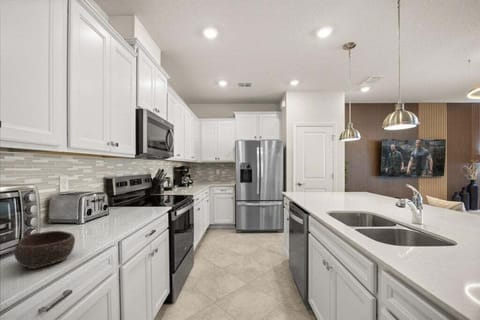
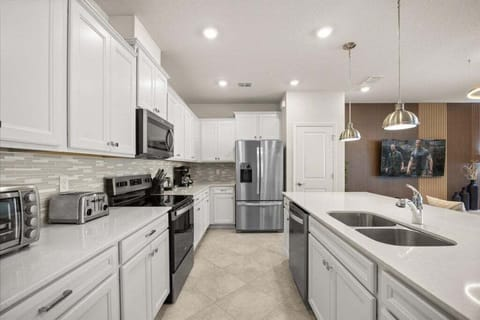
- bowl (46, 248)
